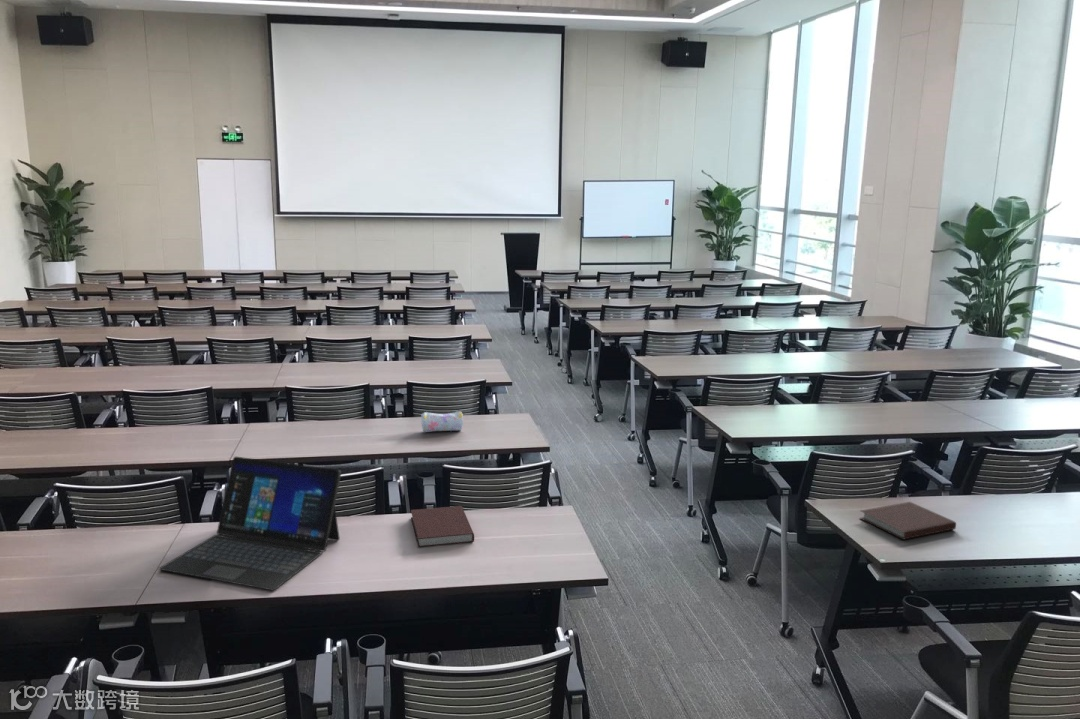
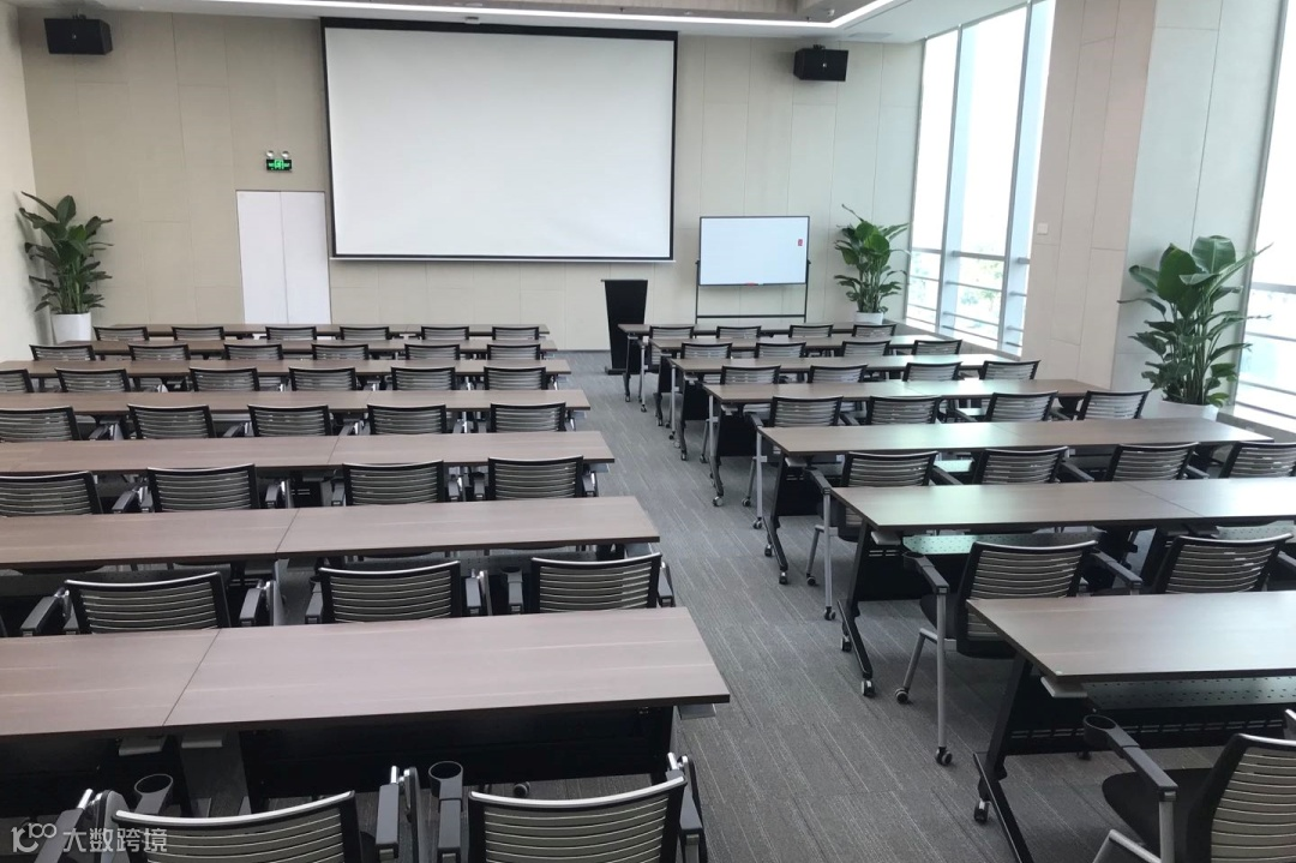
- notebook (441, 525)
- notebook (907, 520)
- laptop (253, 517)
- pencil case (442, 421)
